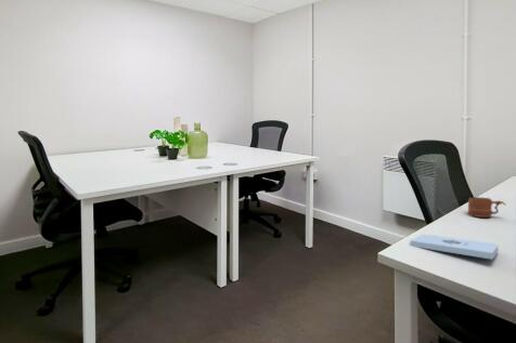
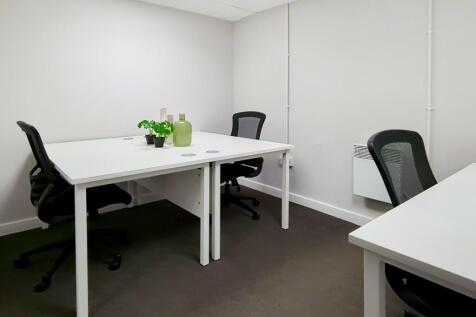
- mug (486, 207)
- notepad (453, 245)
